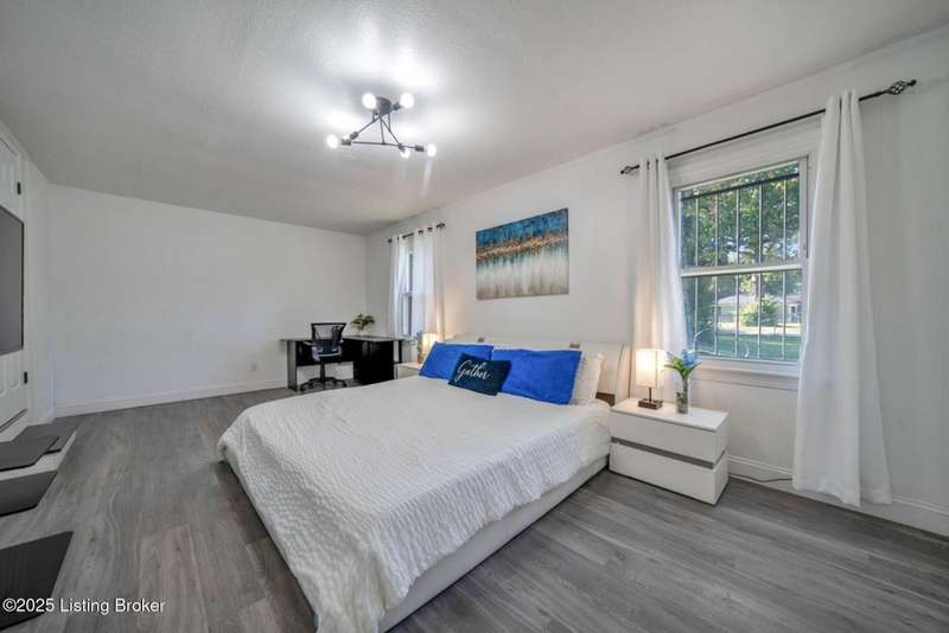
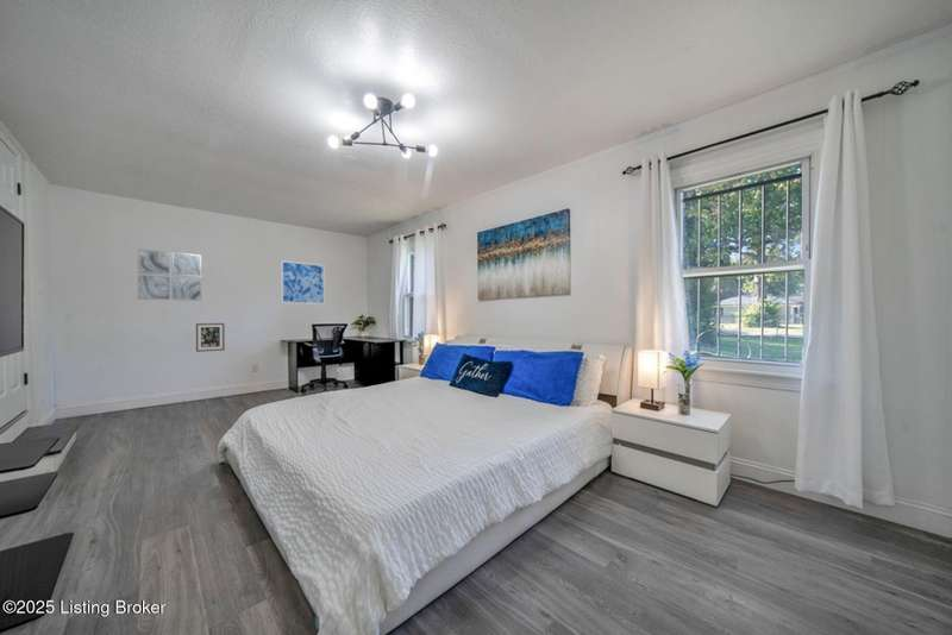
+ wall art (209, 337)
+ wall art (303, 283)
+ wall art (171, 275)
